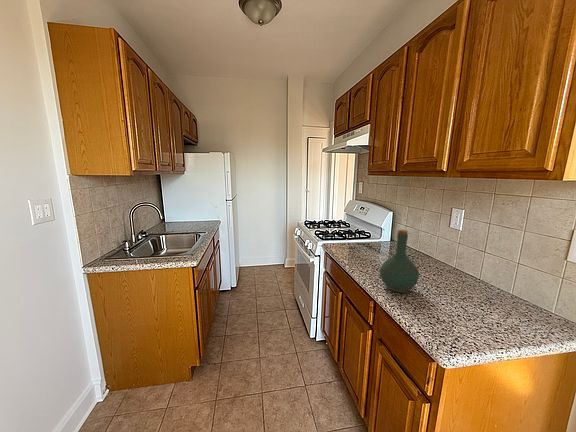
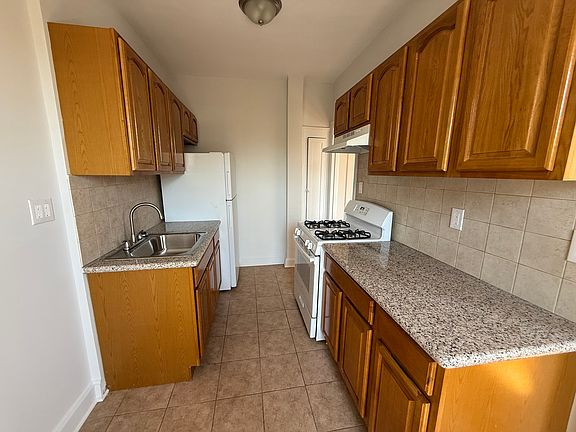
- bottle (400, 260)
